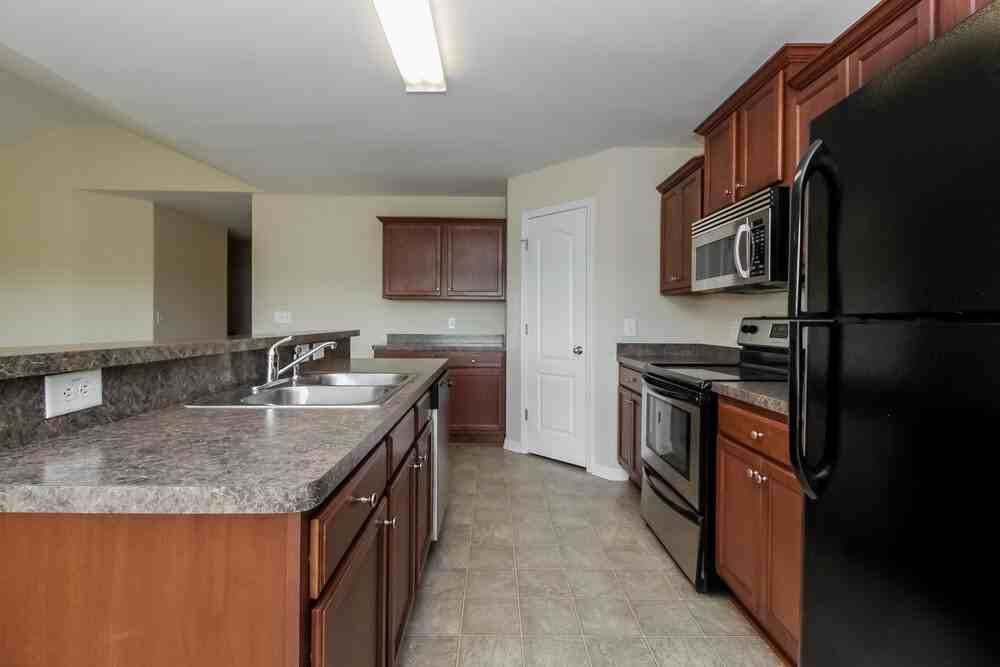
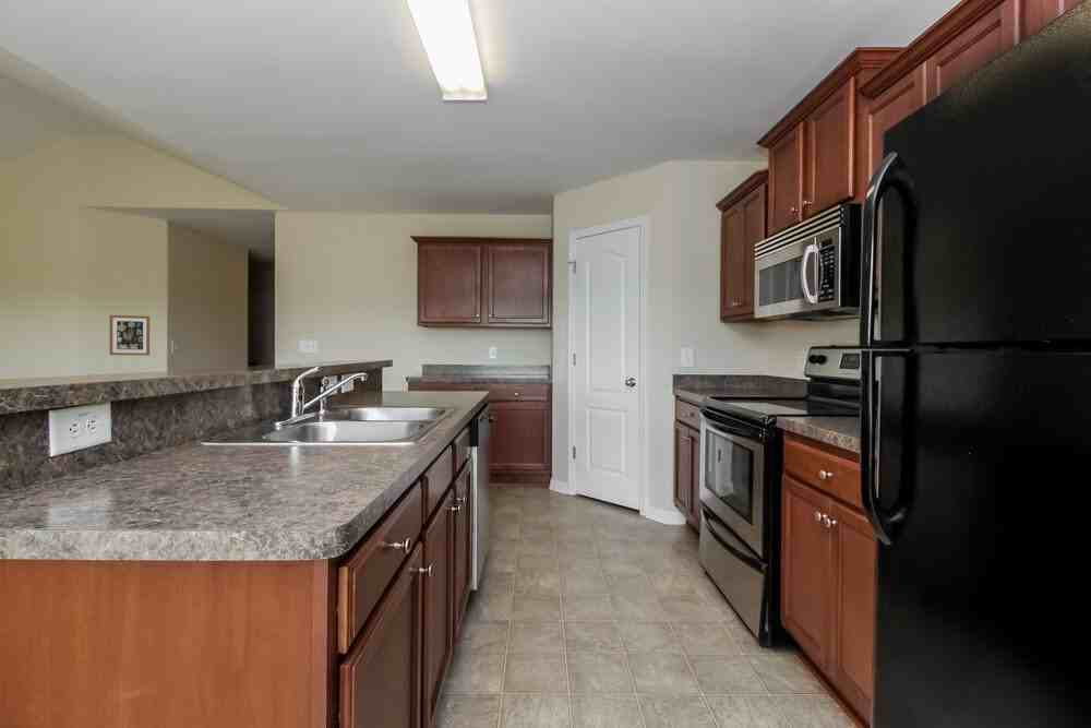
+ wall art (130, 335)
